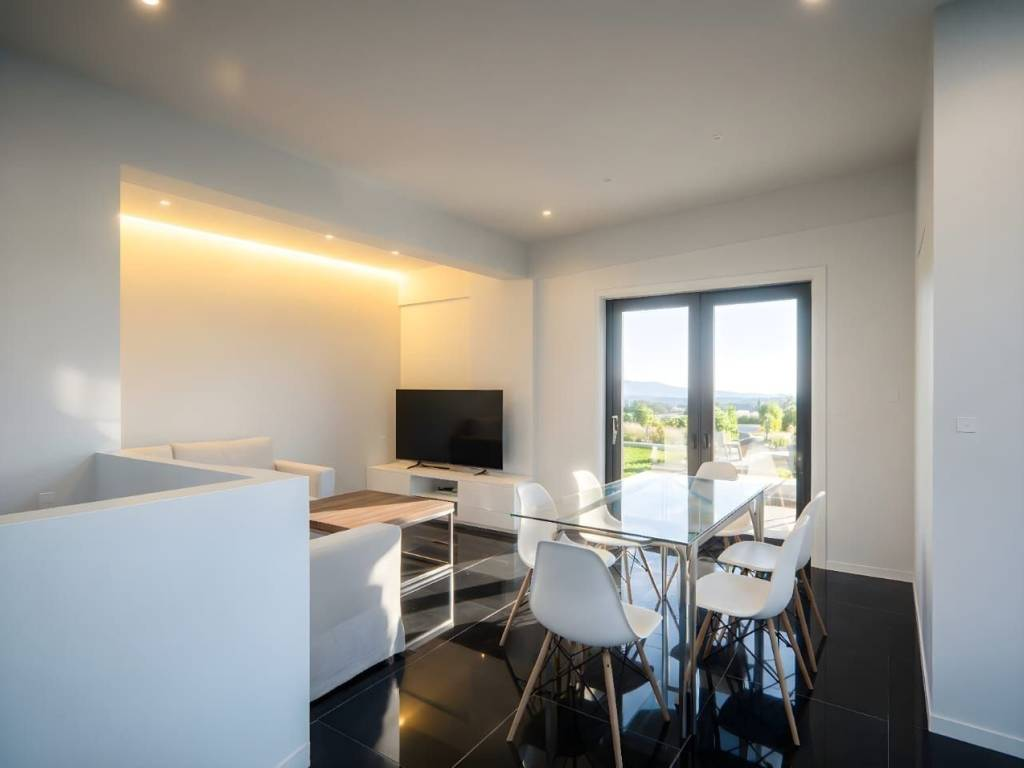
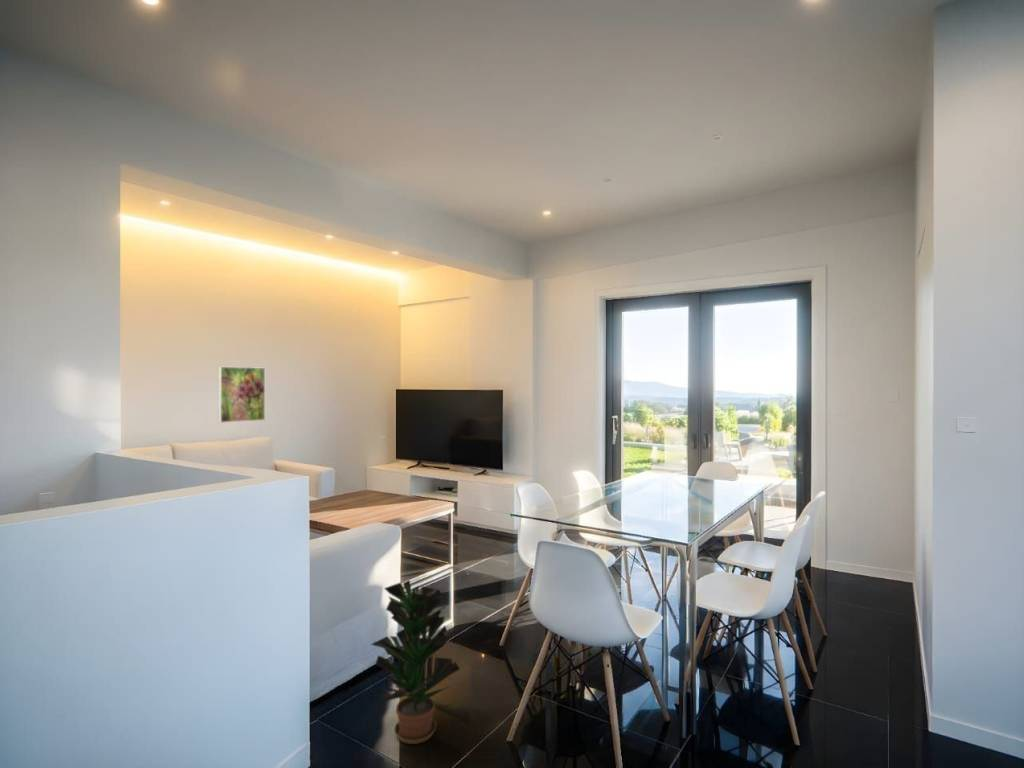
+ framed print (242, 394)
+ potted plant (408, 656)
